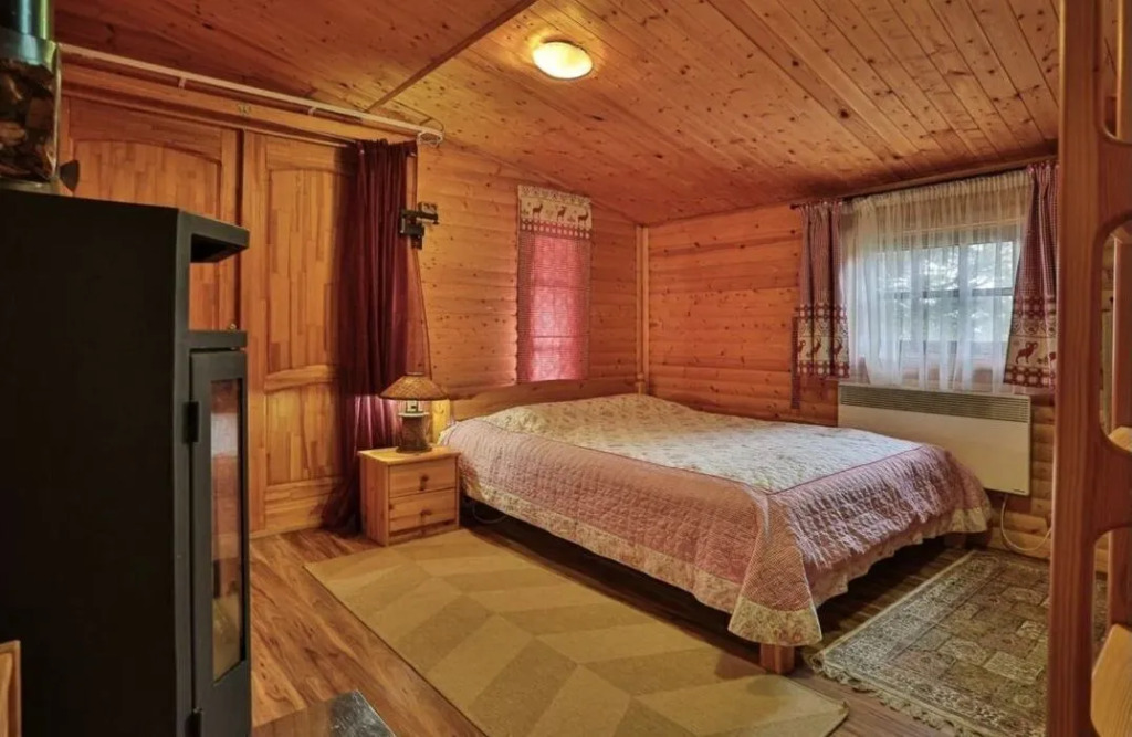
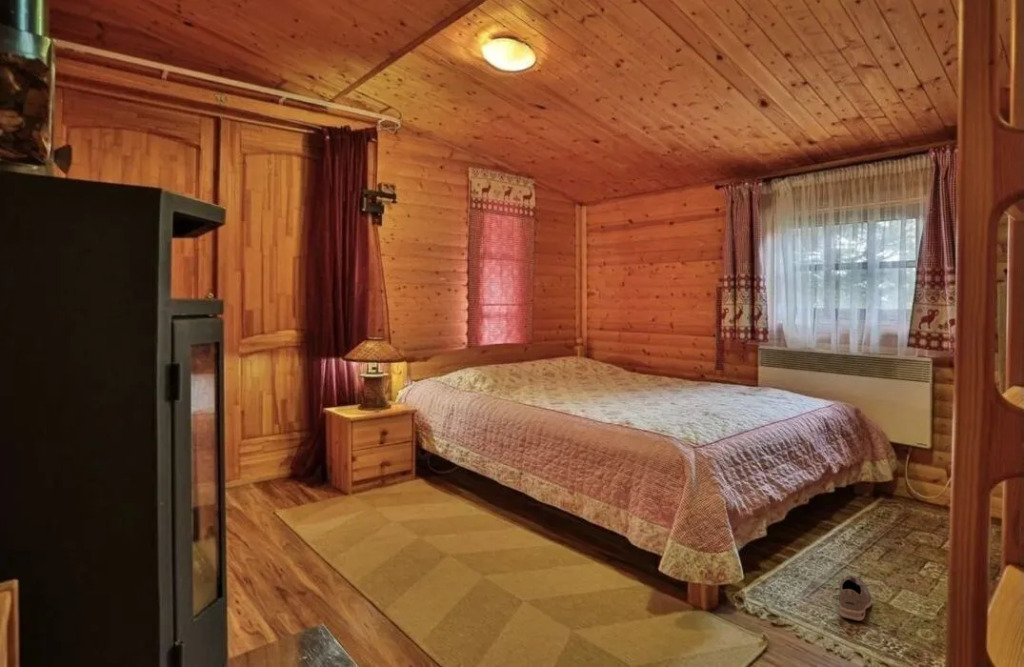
+ sneaker (855, 590)
